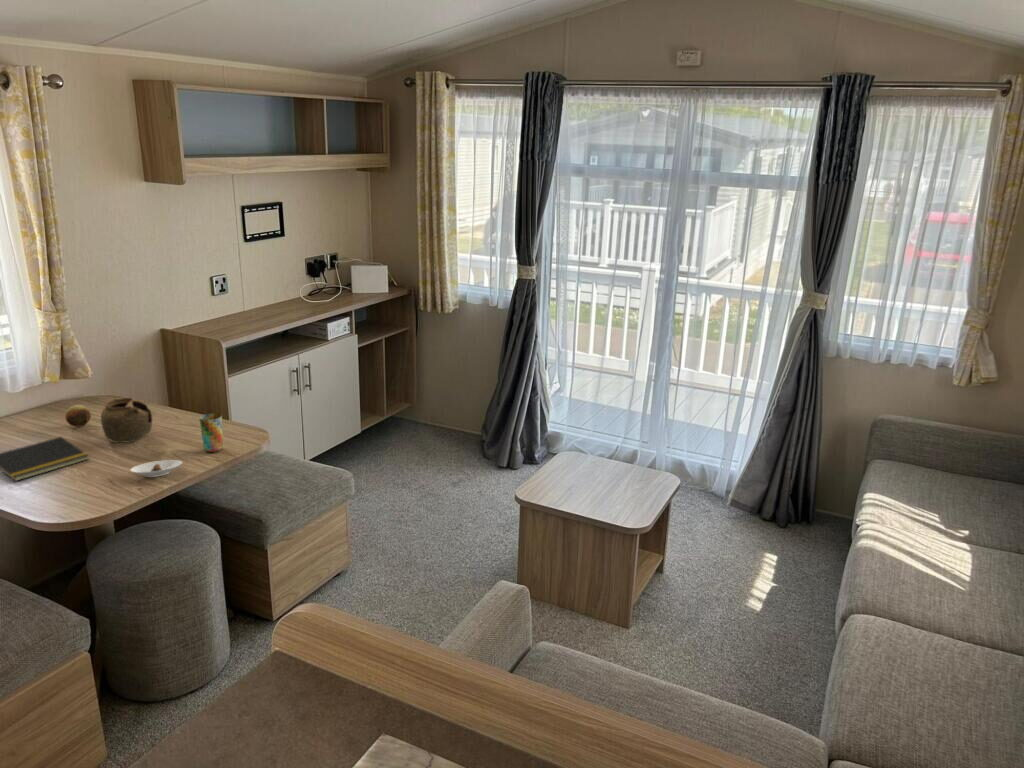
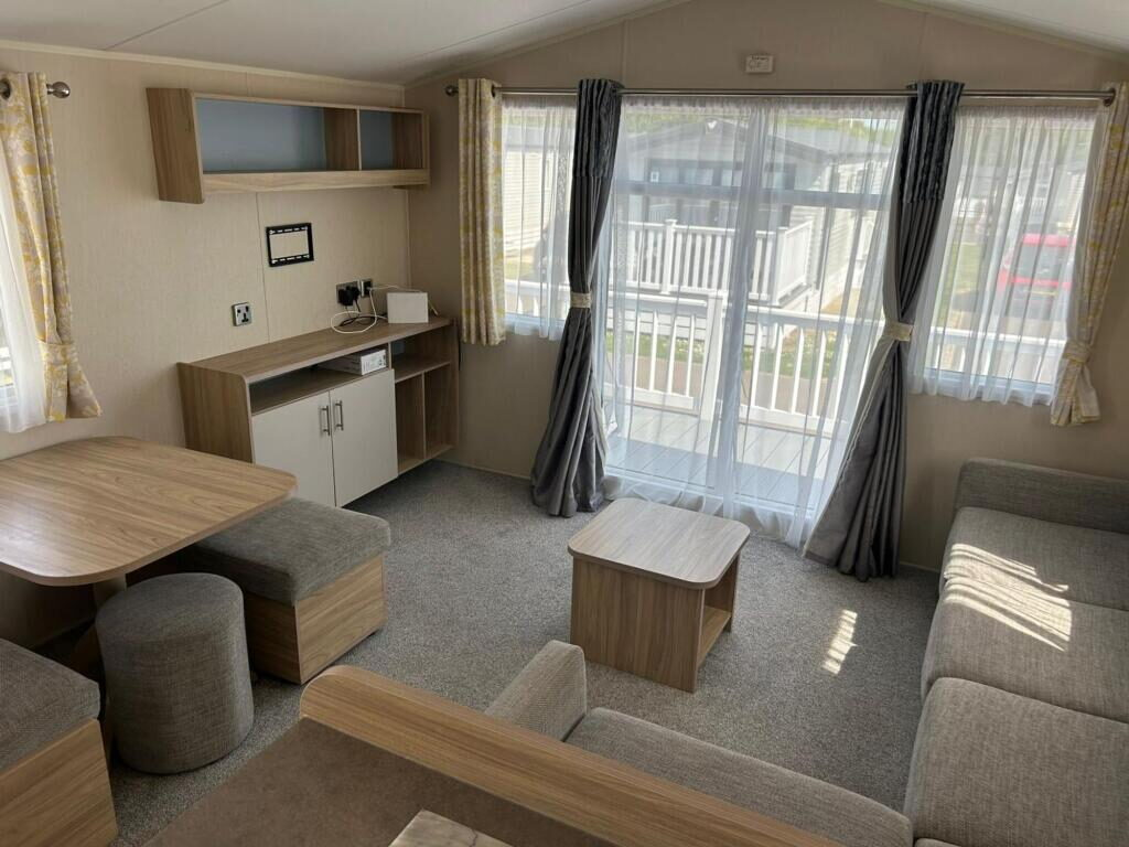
- fruit (78, 415)
- teapot (125, 418)
- cup (212, 433)
- saucer (157, 469)
- notepad (39, 457)
